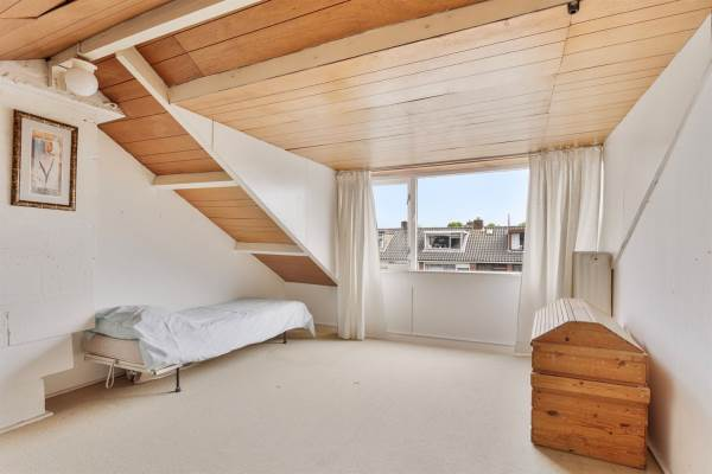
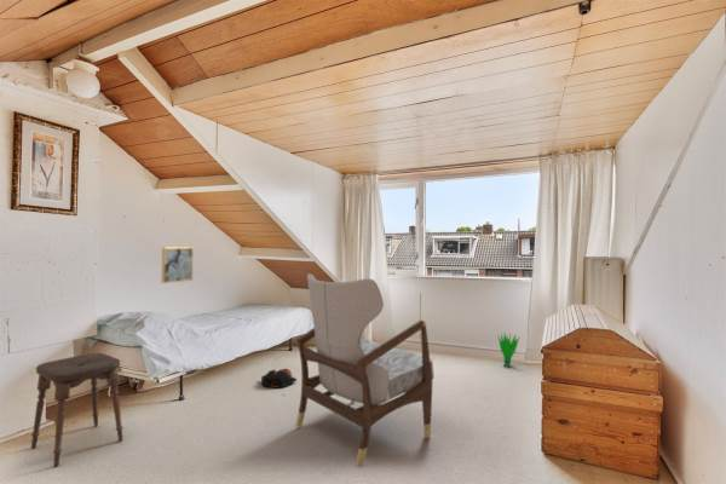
+ bag (280, 373)
+ decorative plant (508, 348)
+ stool (68, 398)
+ wall art (178, 264)
+ armchair (362, 351)
